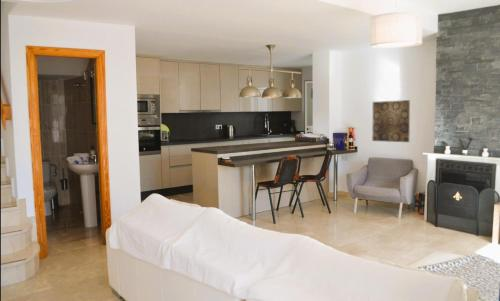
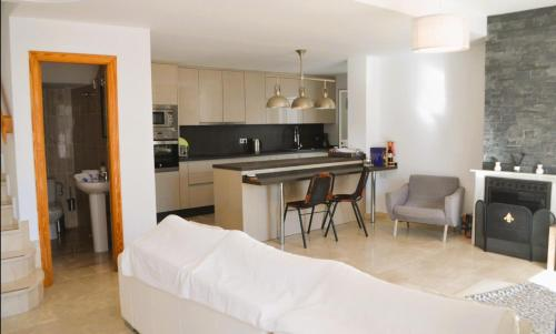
- wall art (390, 121)
